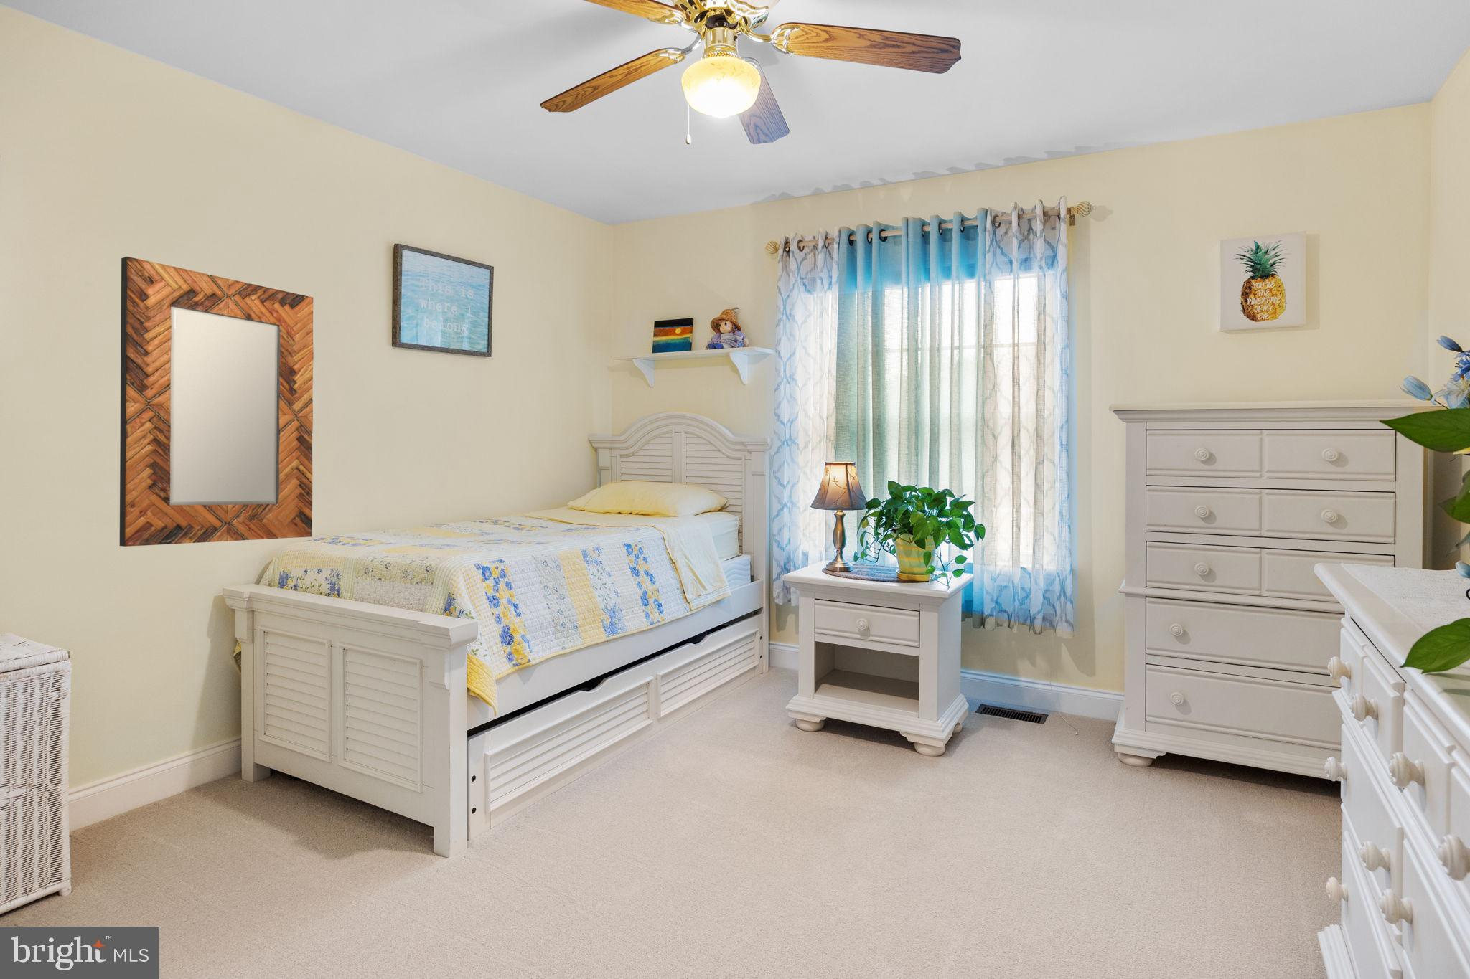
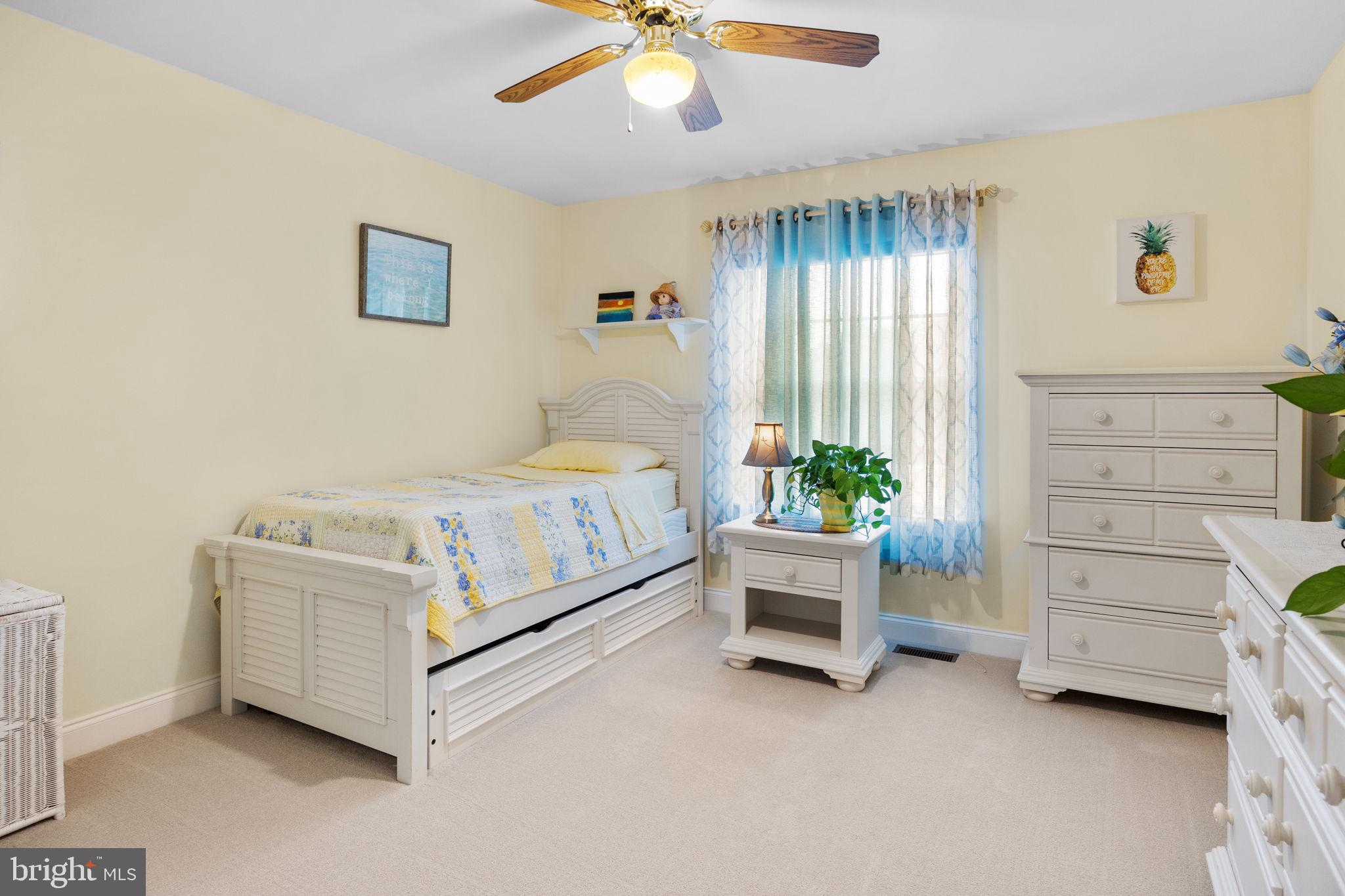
- home mirror (225, 410)
